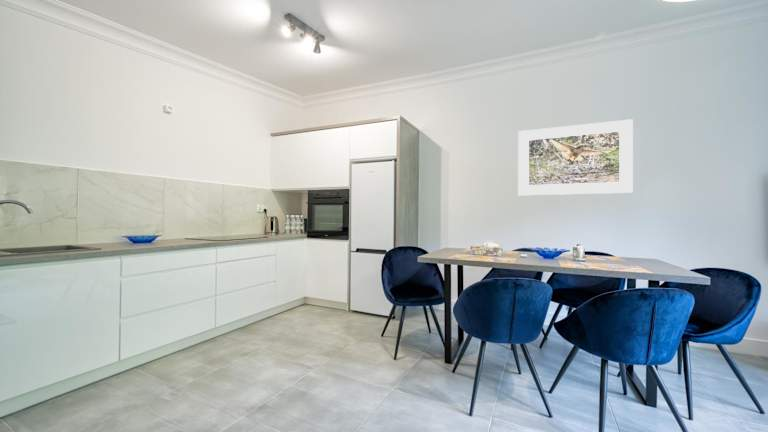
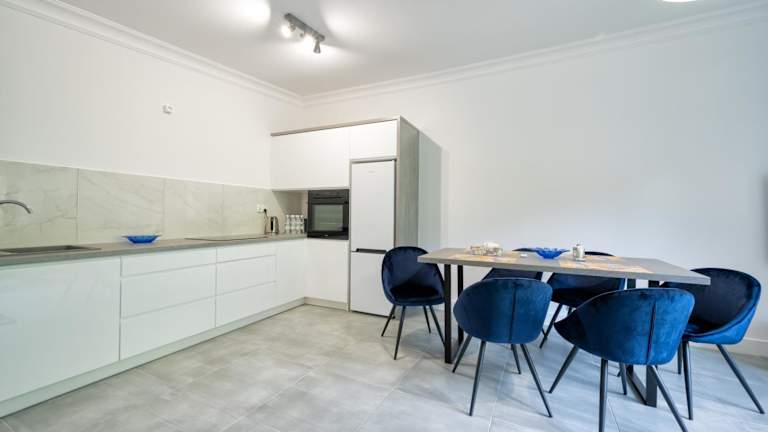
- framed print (571, 159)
